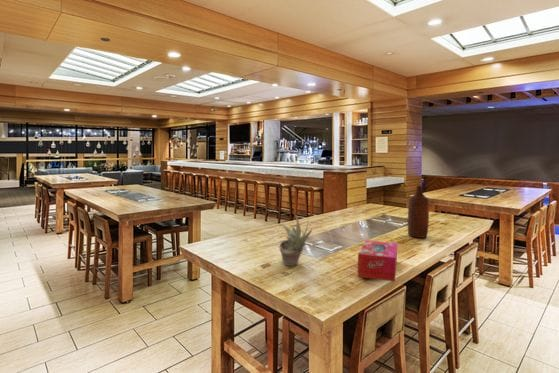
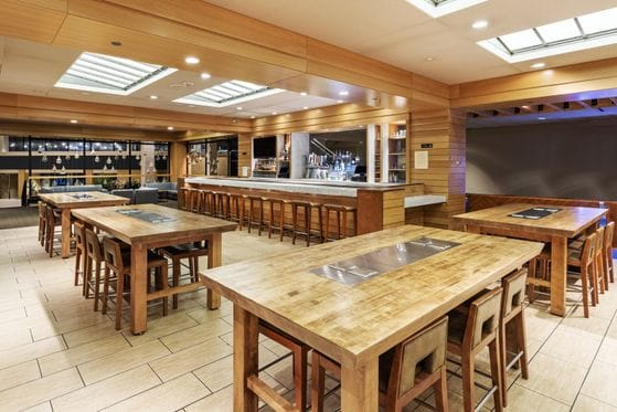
- succulent plant (292, 241)
- tissue box (378, 258)
- bottle (418, 211)
